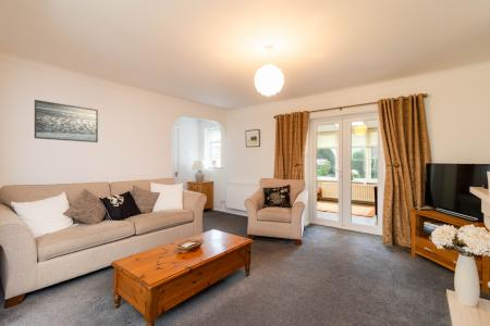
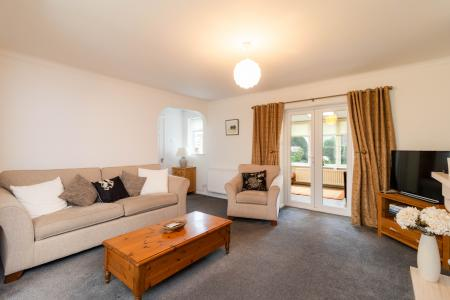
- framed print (69, 123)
